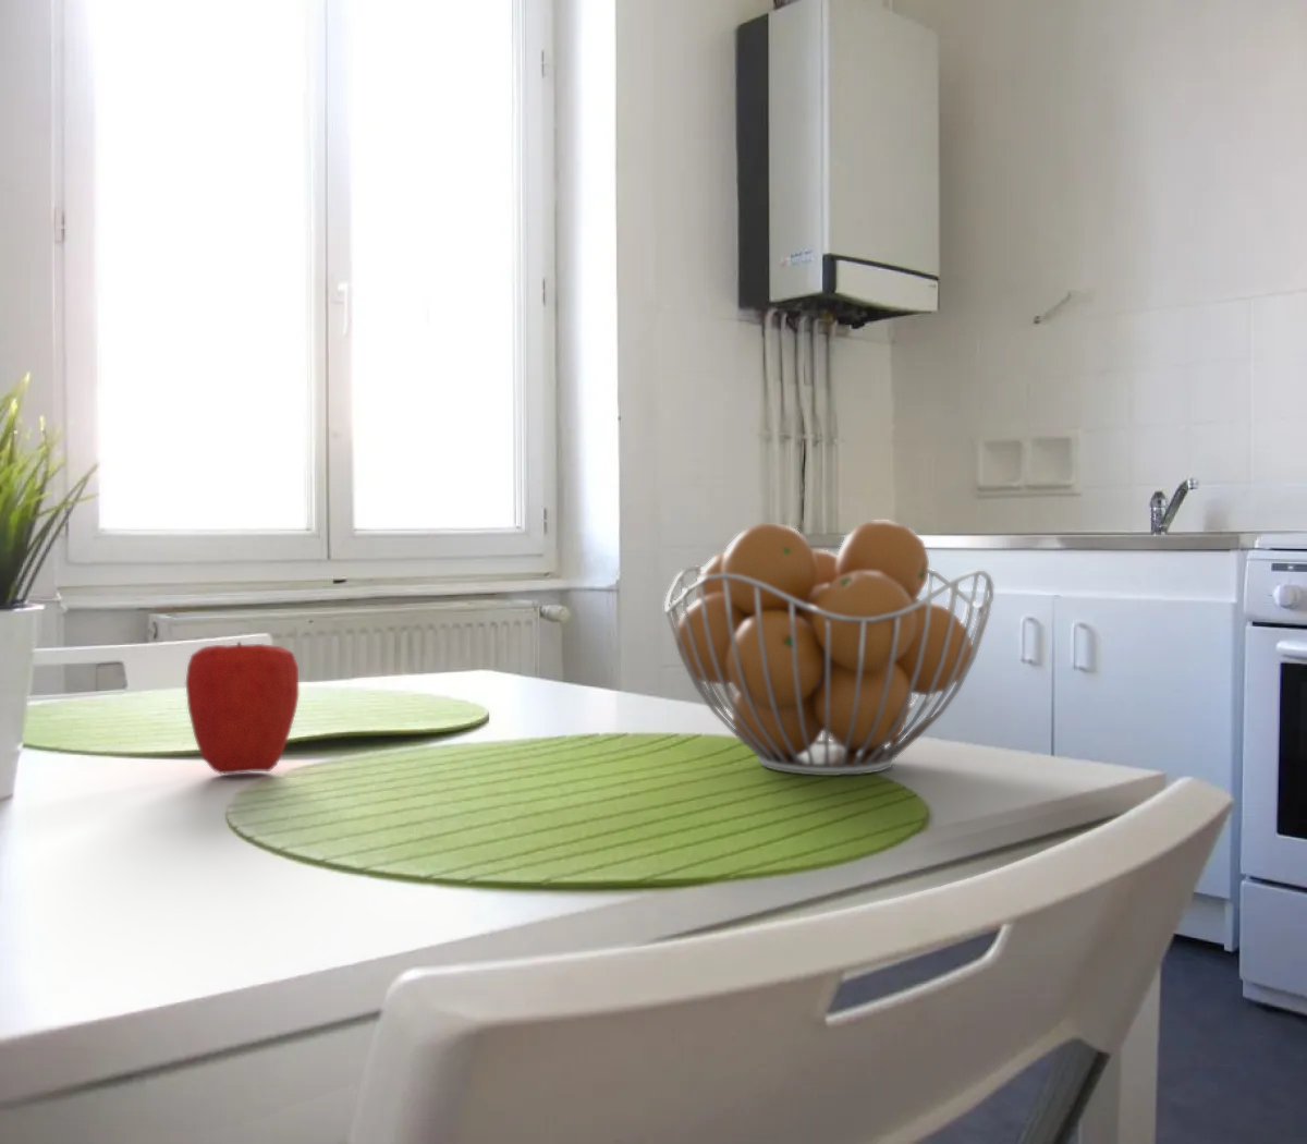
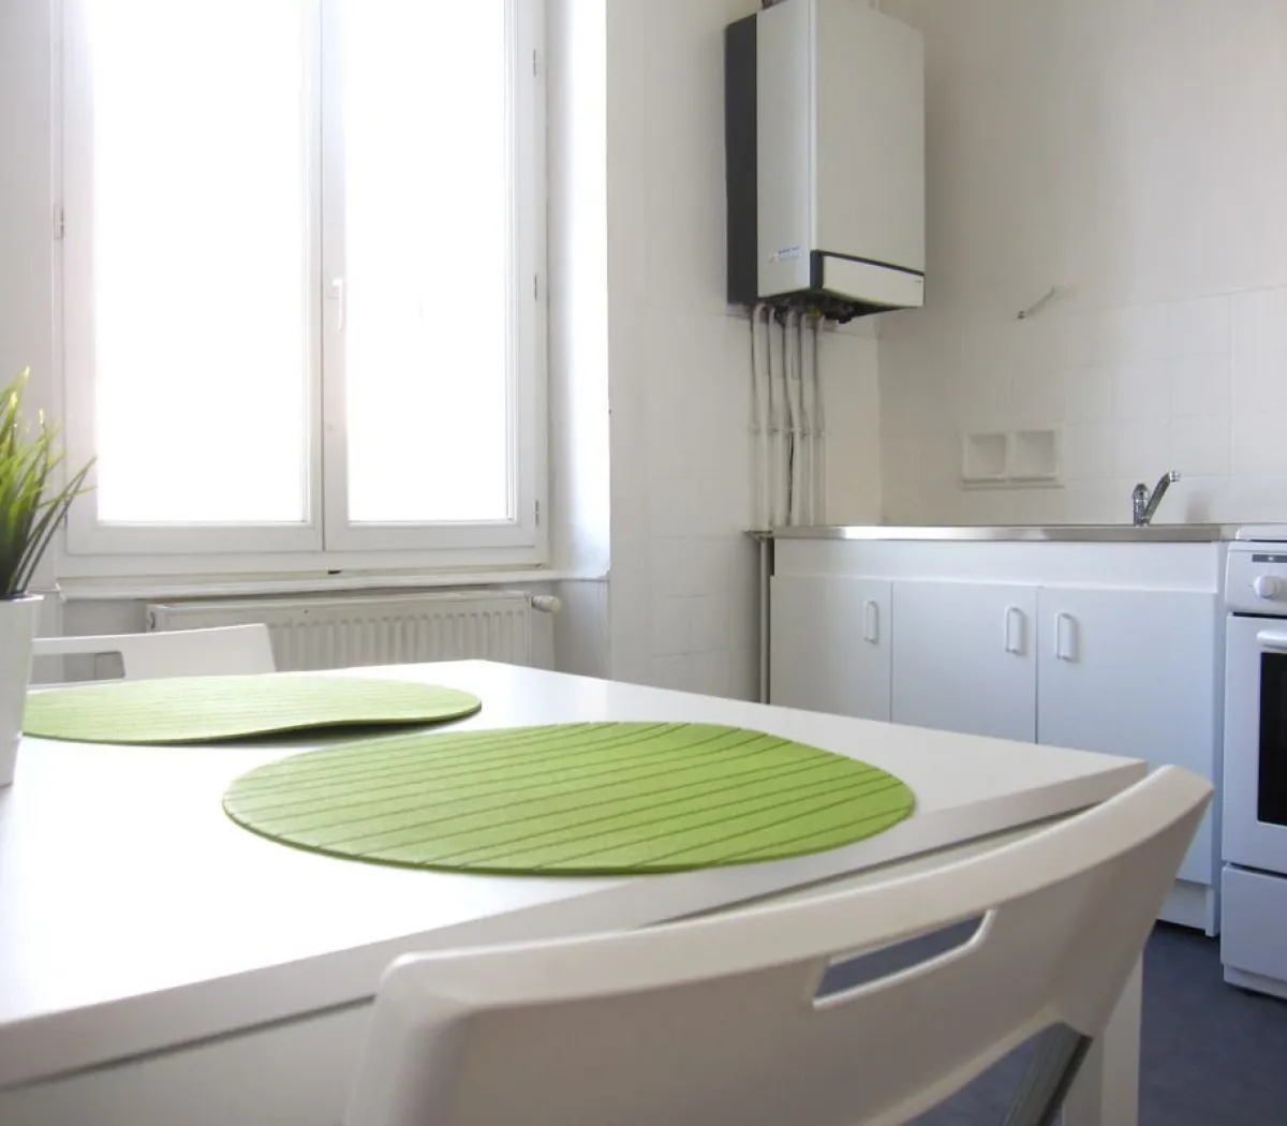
- fruit basket (826, 641)
- apple (245, 705)
